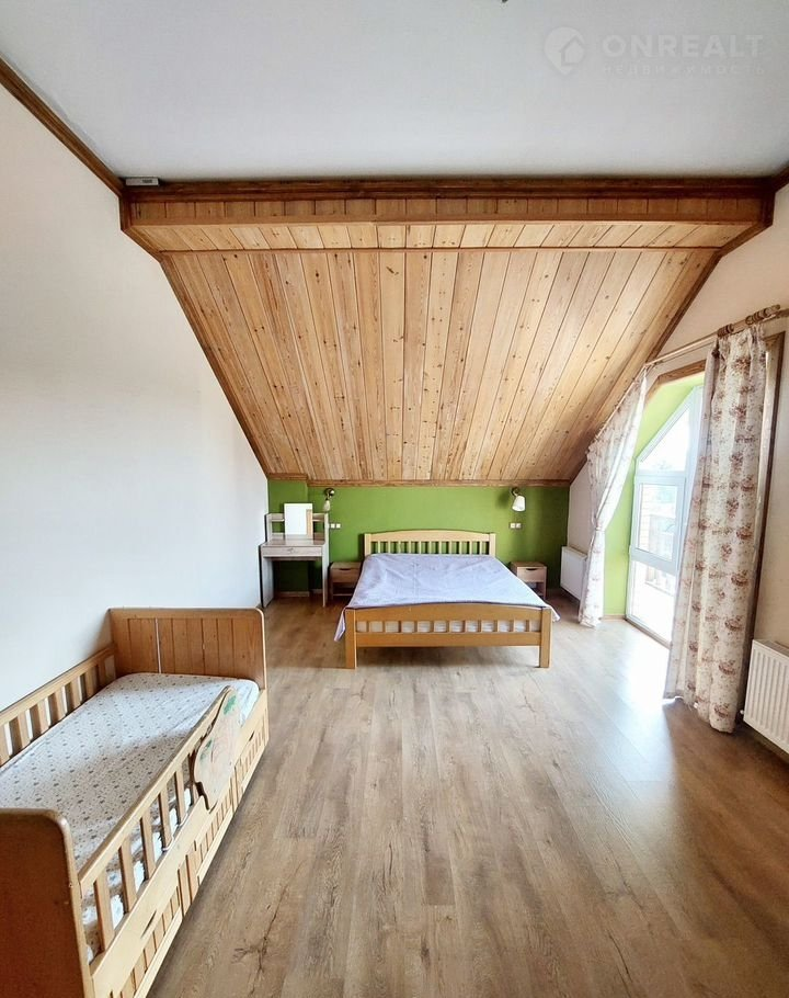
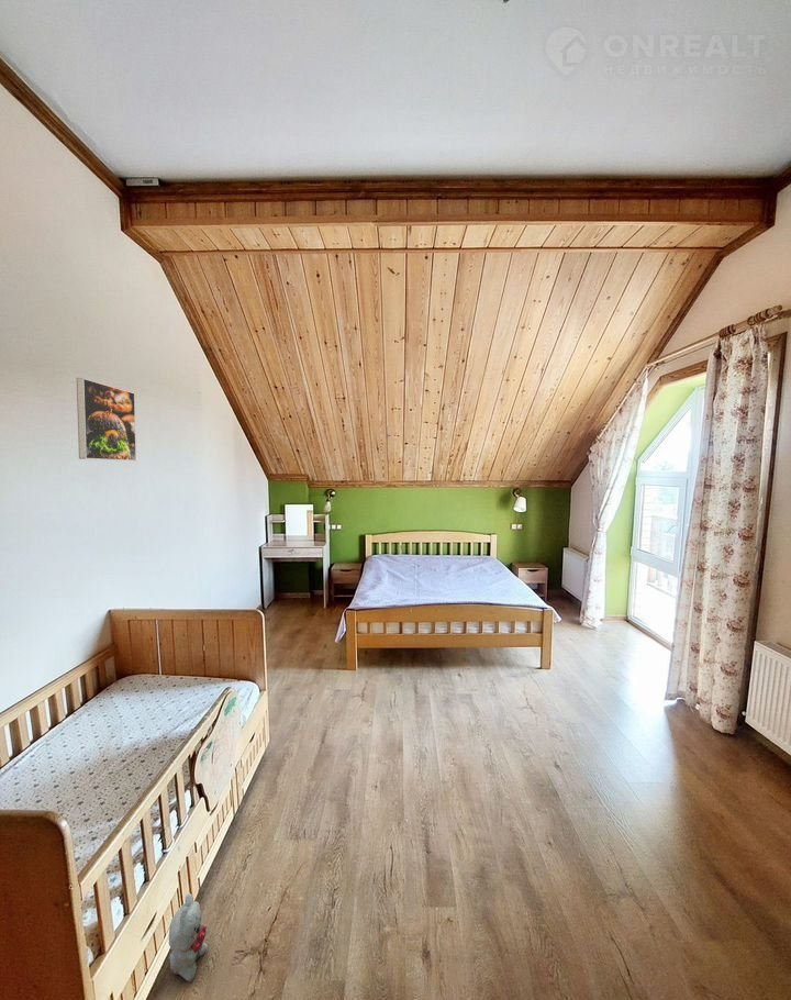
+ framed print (109, 423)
+ plush toy (187, 933)
